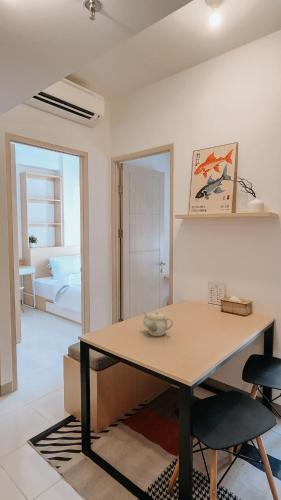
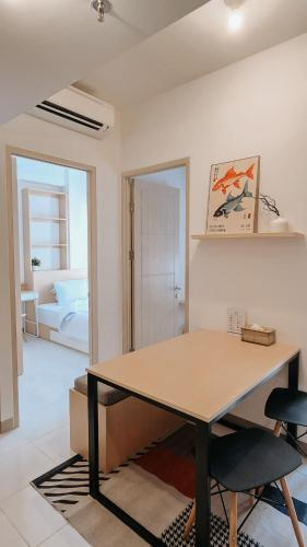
- teapot (157, 322)
